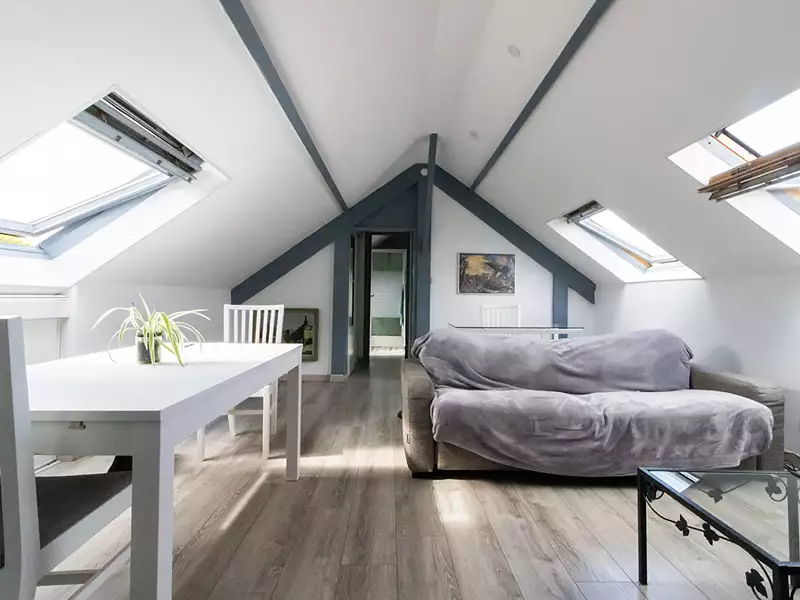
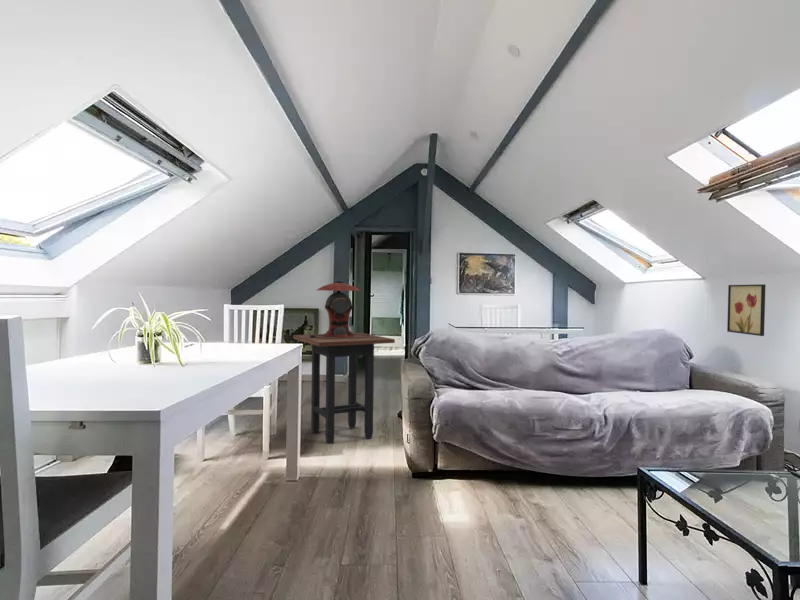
+ table lamp (339, 308)
+ side table (348, 386)
+ wall art (746, 309)
